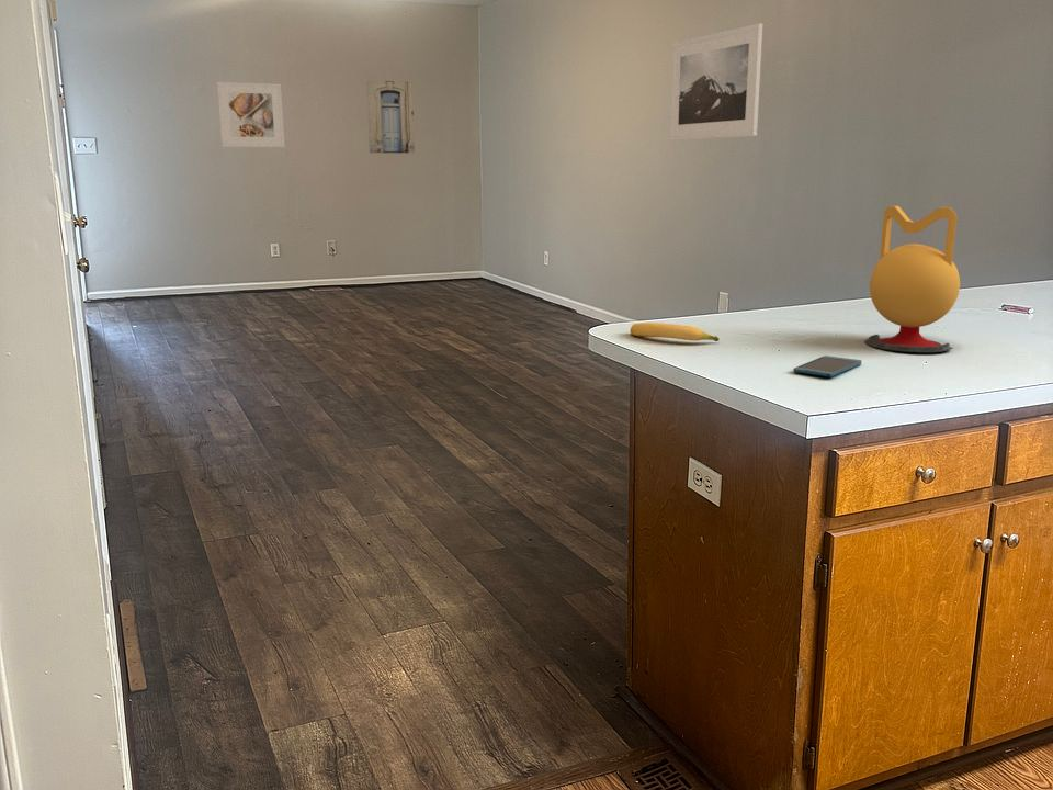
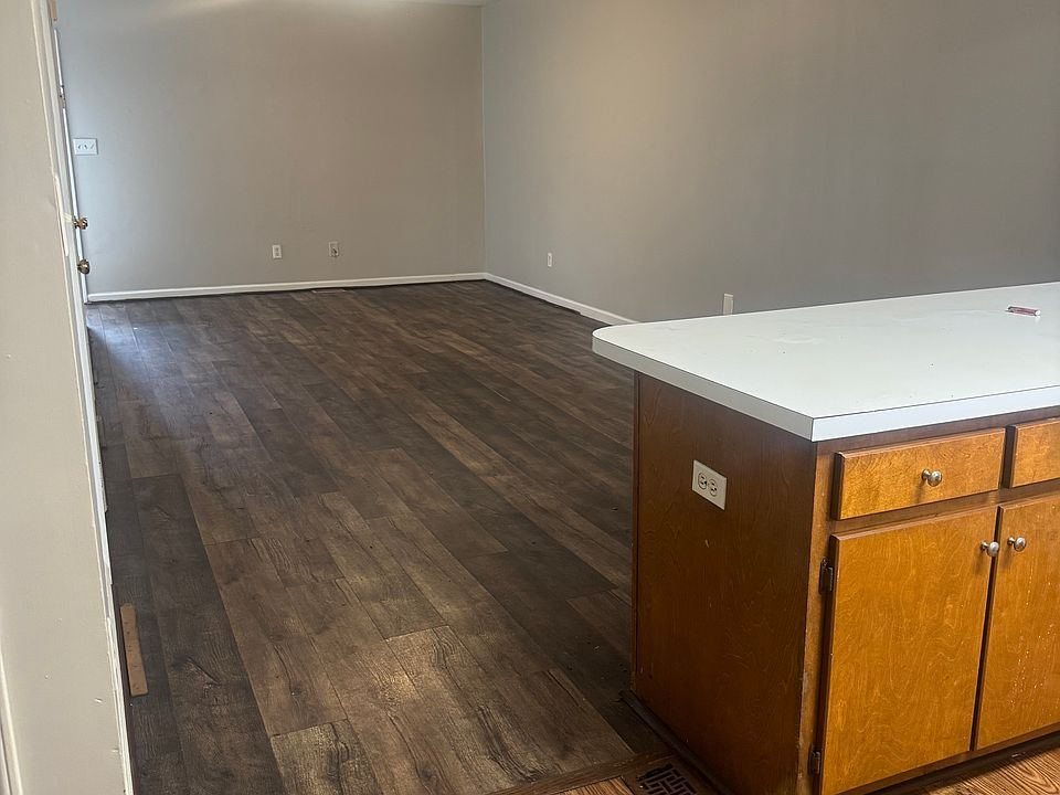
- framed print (712, 87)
- banana (669, 330)
- wall art (390, 117)
- kettle (914, 276)
- smartphone (827, 365)
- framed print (251, 115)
